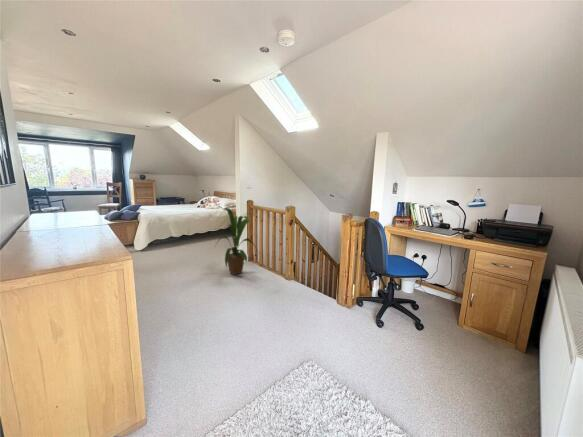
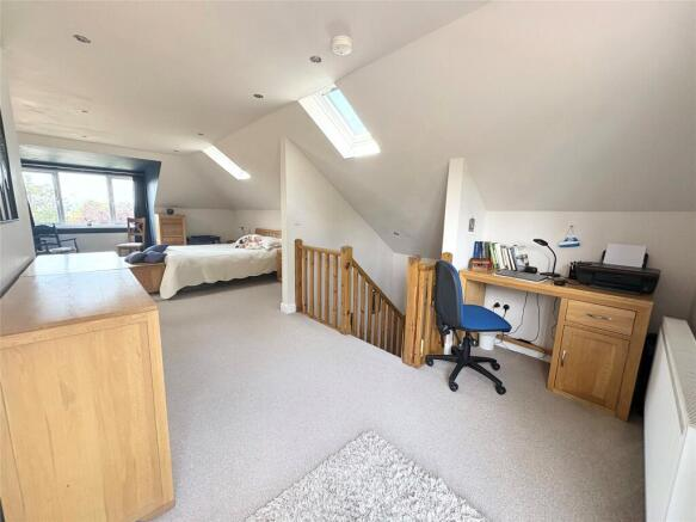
- house plant (239, 239)
